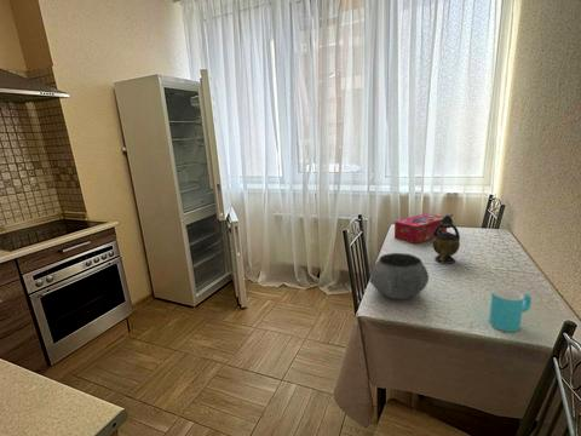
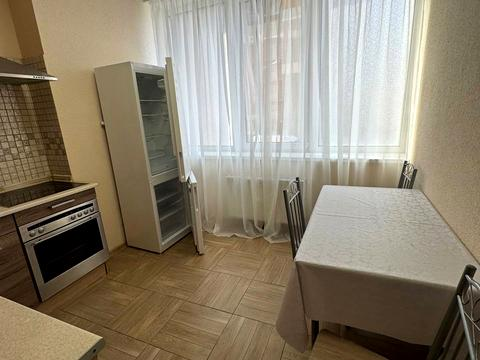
- bowl (397, 276)
- cup (511, 309)
- teapot (444, 240)
- tissue box (420, 226)
